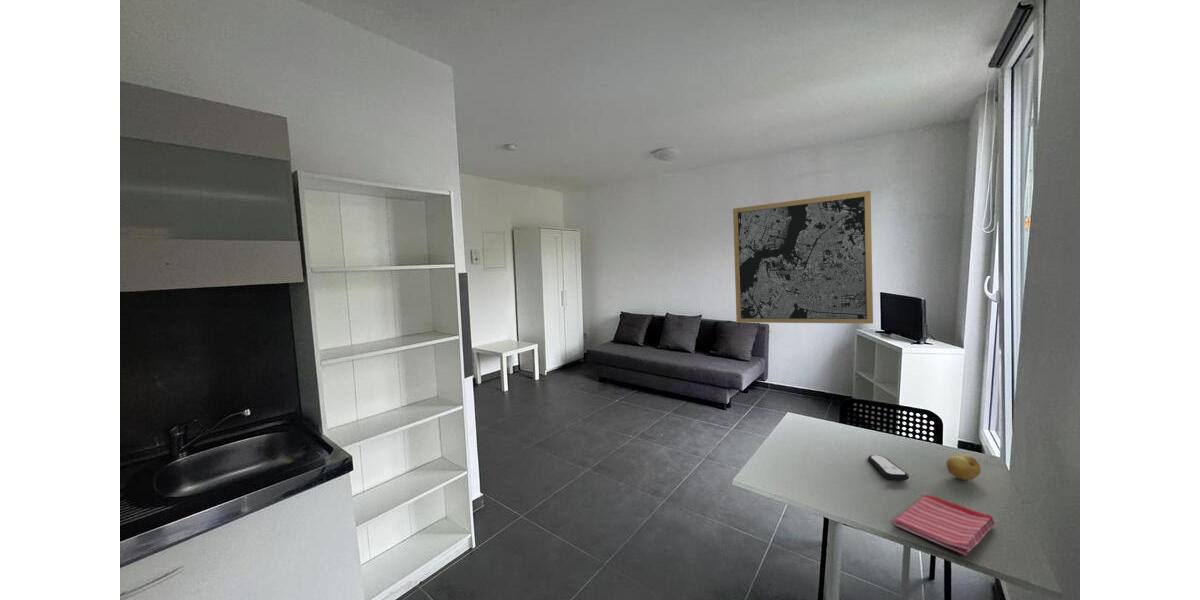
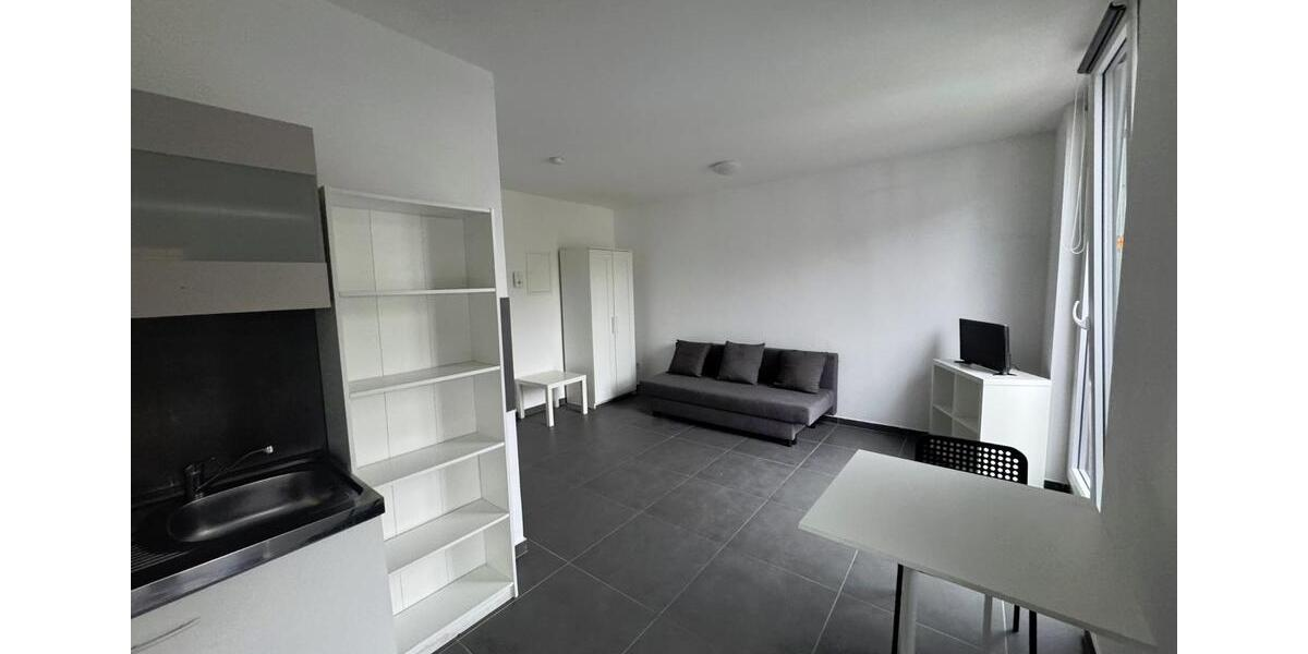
- fruit (963, 467)
- dish towel (943, 520)
- remote control (886, 466)
- wall art (798, 262)
